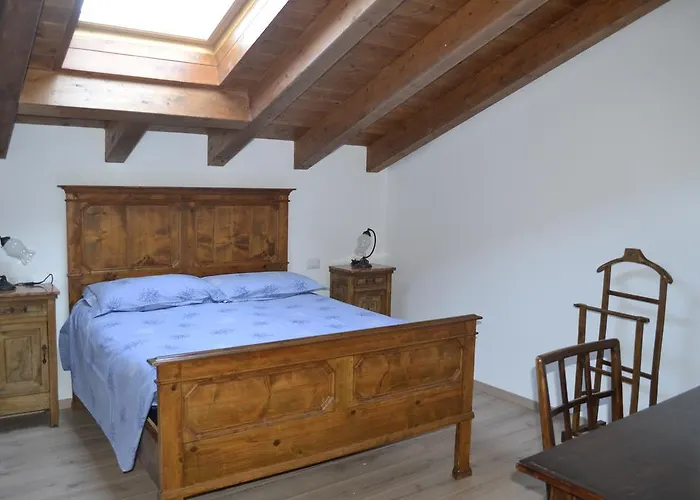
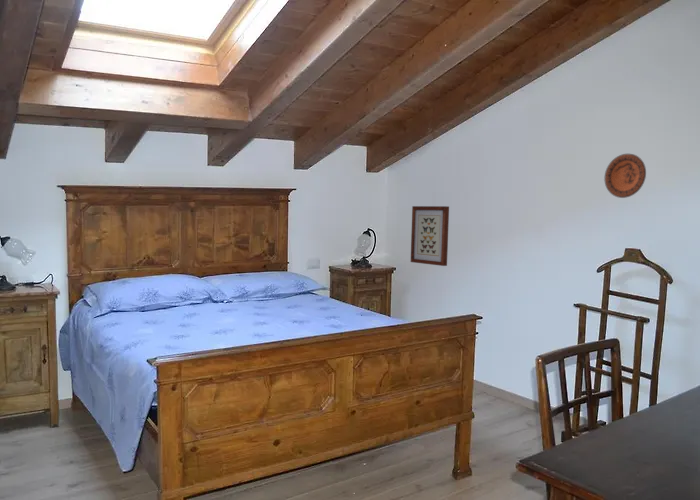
+ wall art (429, 235)
+ decorative plate (625, 175)
